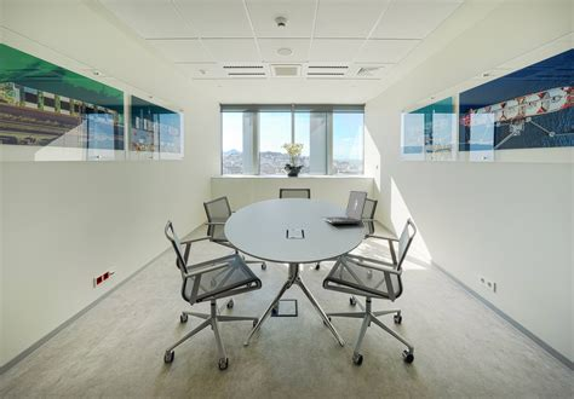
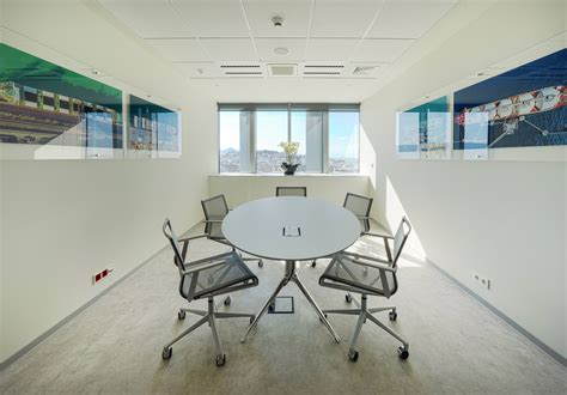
- laptop (348, 206)
